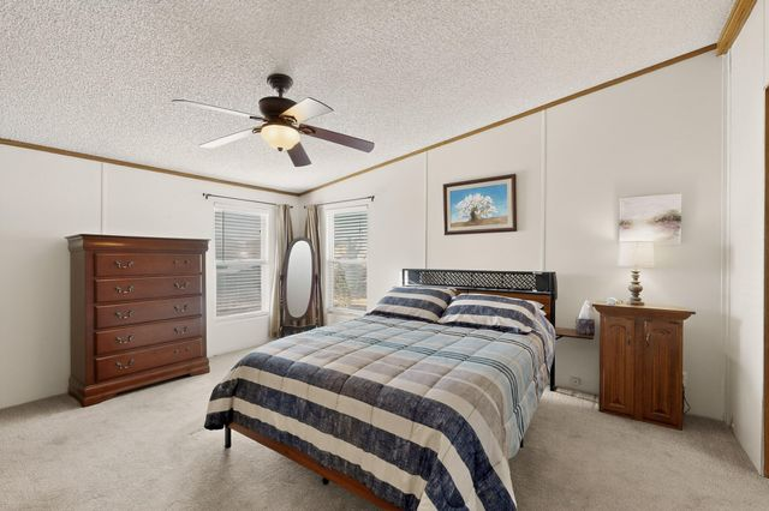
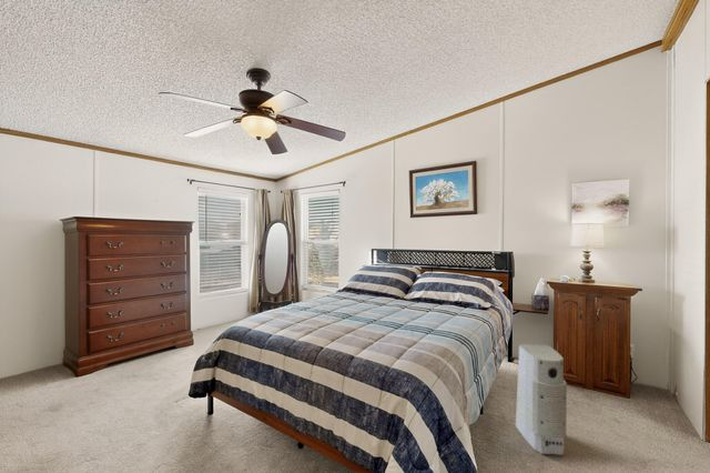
+ air purifier (540, 394)
